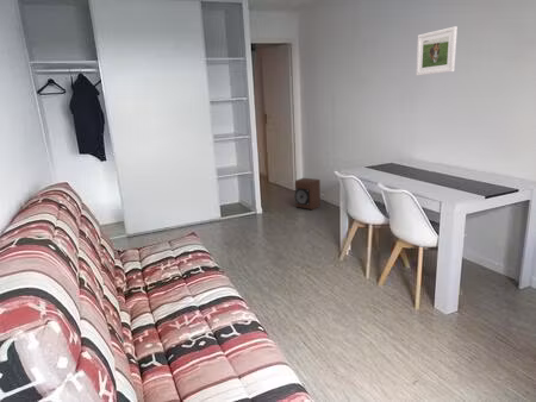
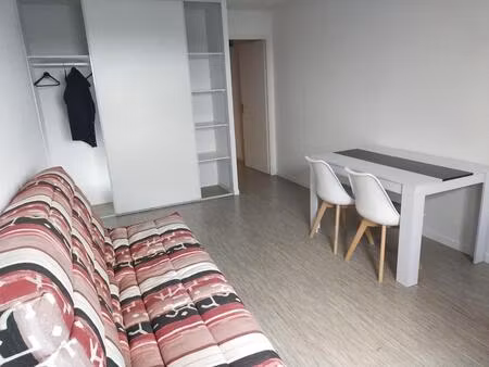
- speaker (306, 194)
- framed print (435, 52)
